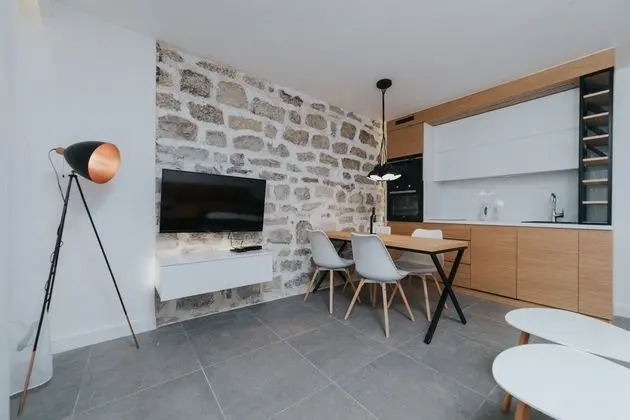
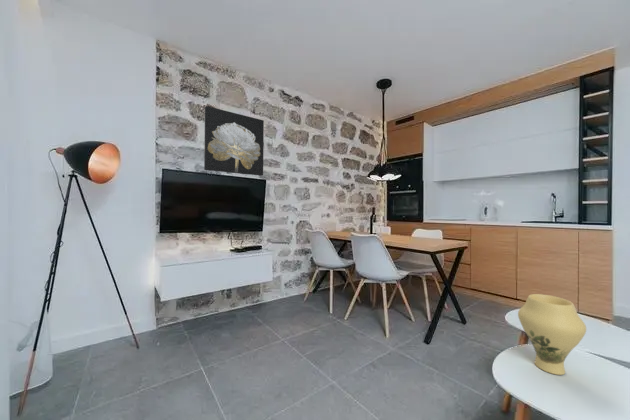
+ vase (549, 333)
+ wall art (235, 143)
